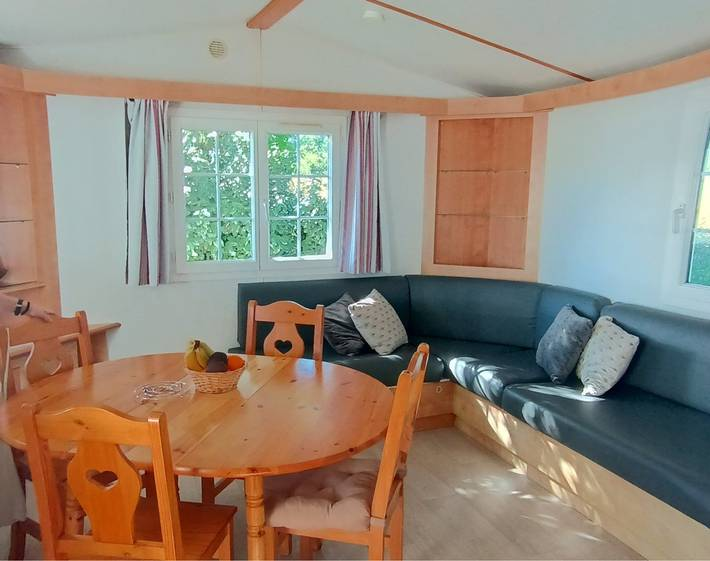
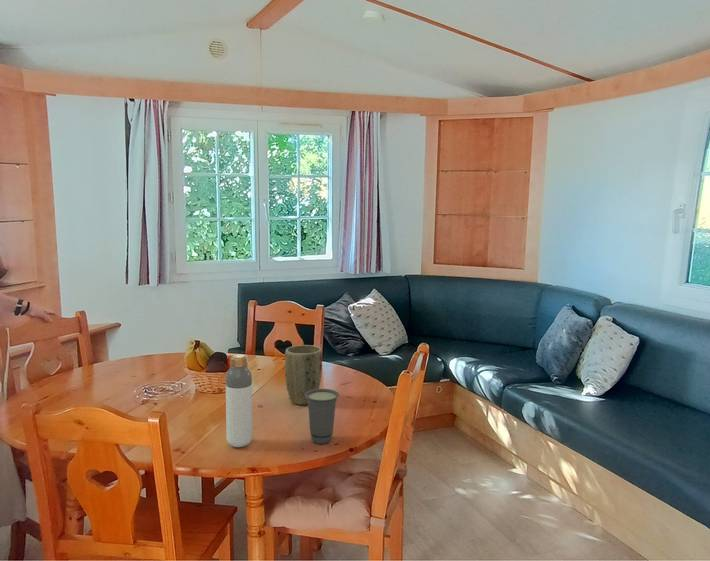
+ bottle (238, 400)
+ plant pot (303, 375)
+ cup (321, 417)
